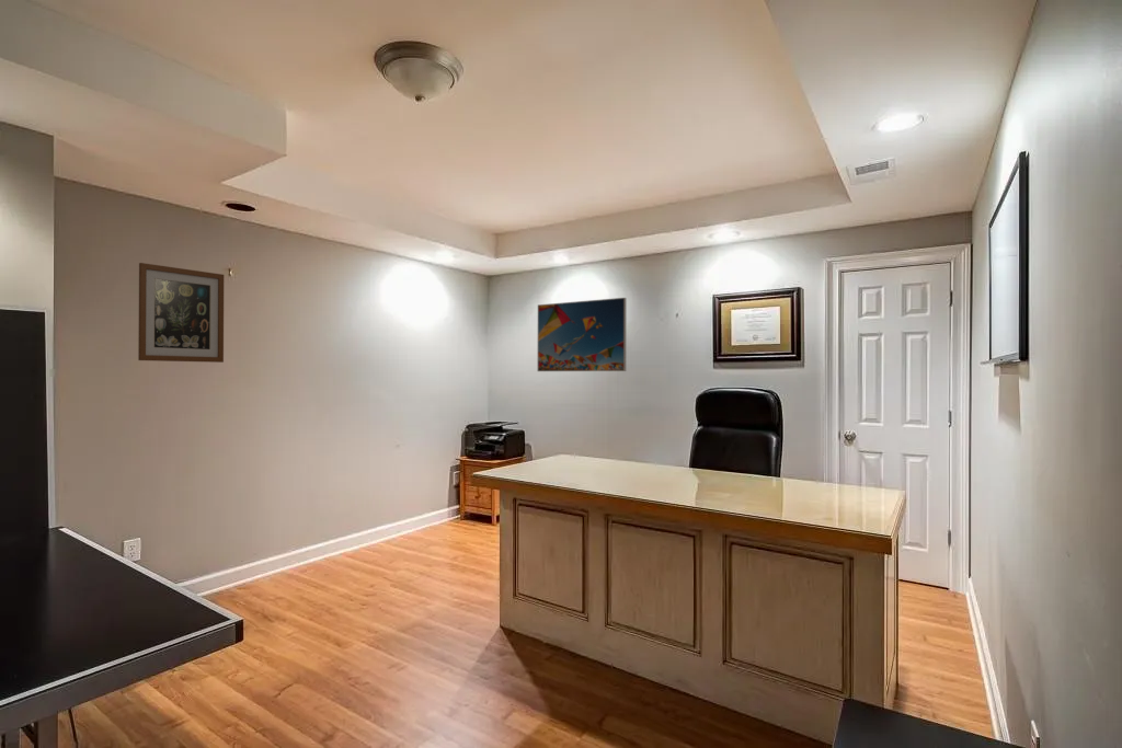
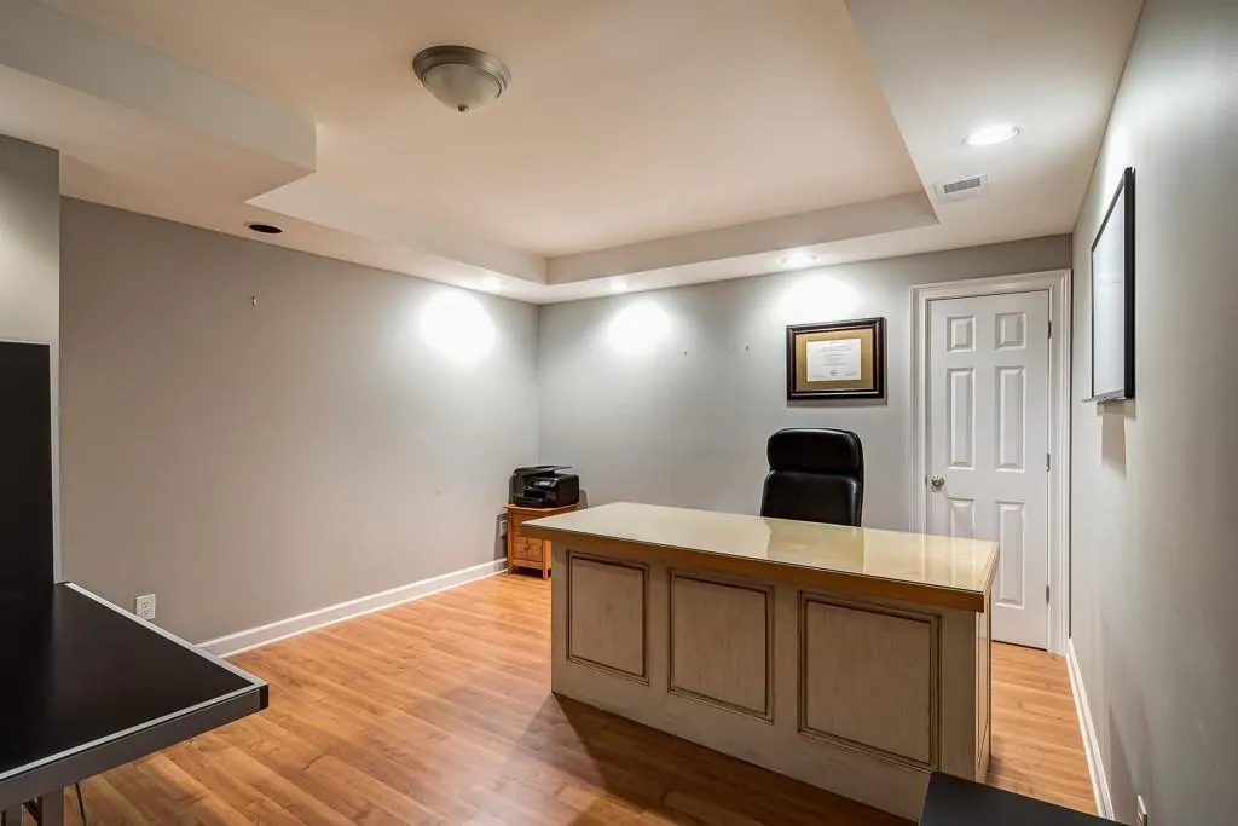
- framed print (580, 336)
- wall art (183, 314)
